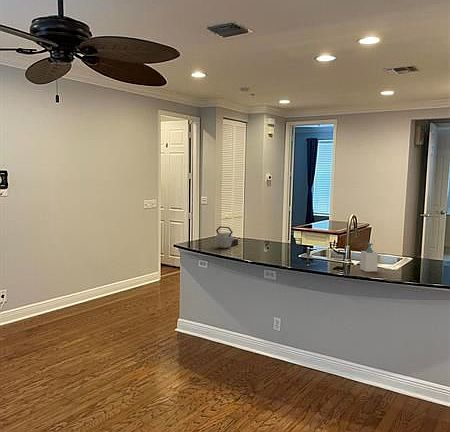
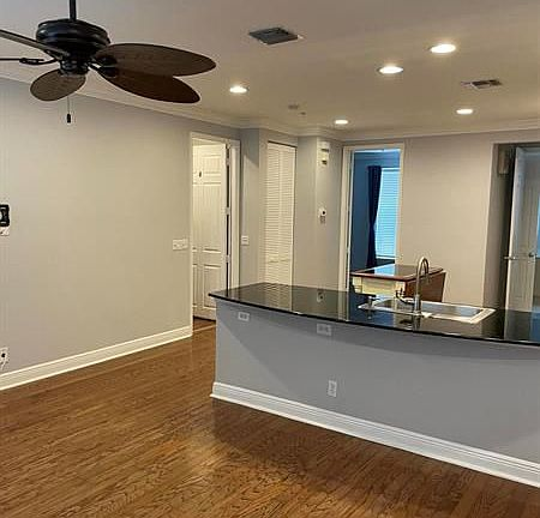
- soap bottle (369, 256)
- kettle (228, 236)
